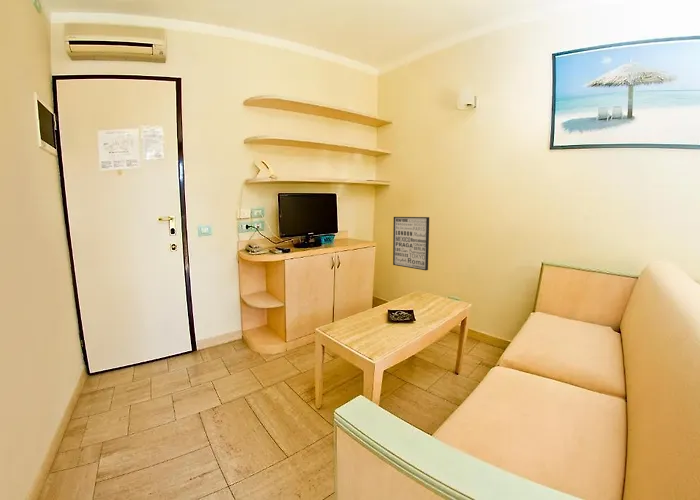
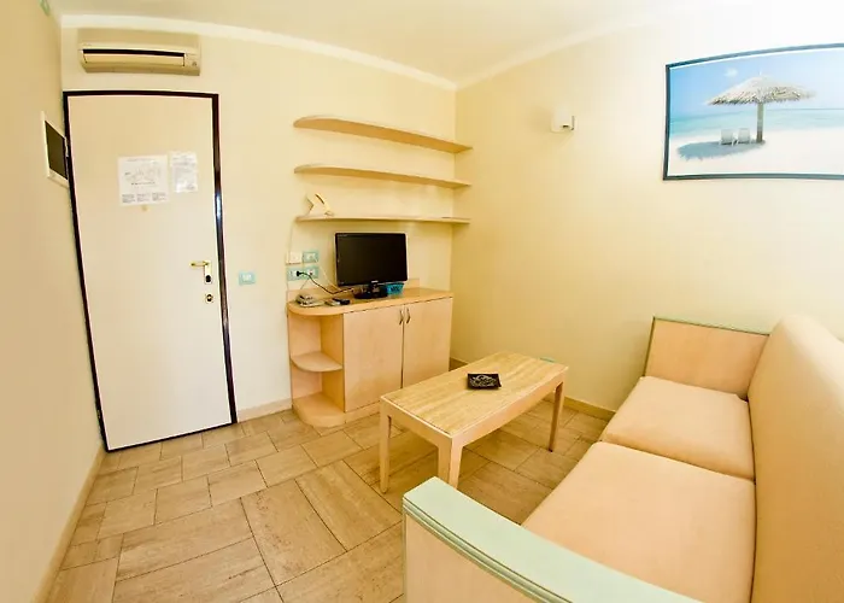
- wall art (410, 242)
